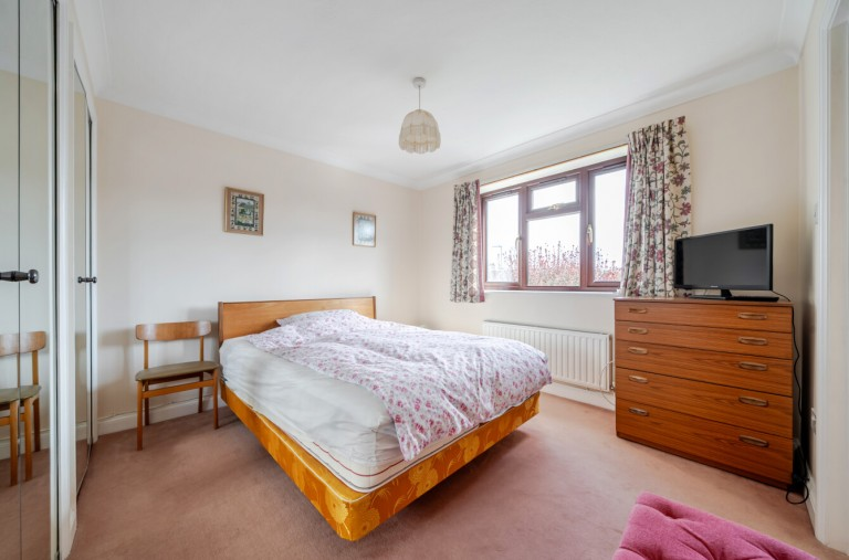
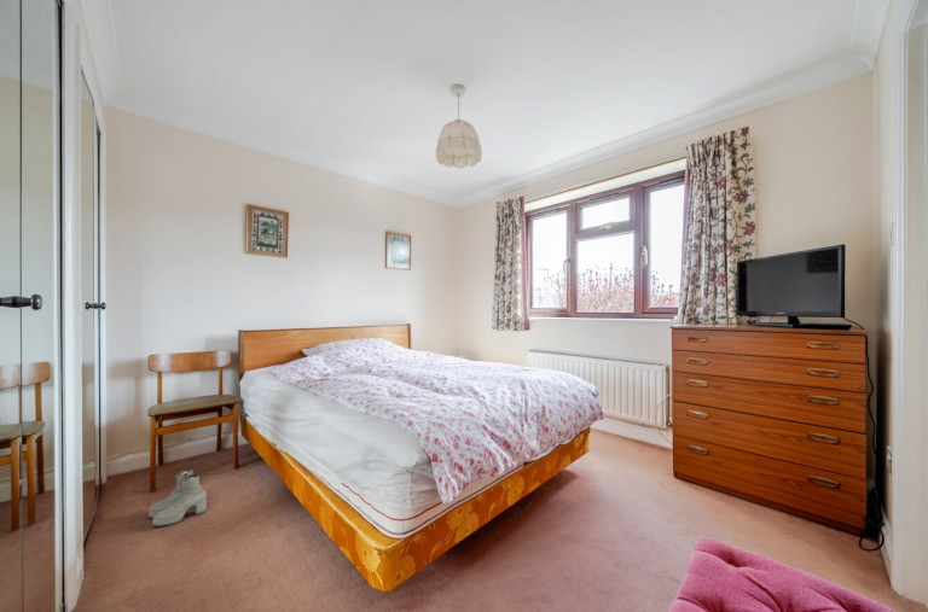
+ boots (178, 495)
